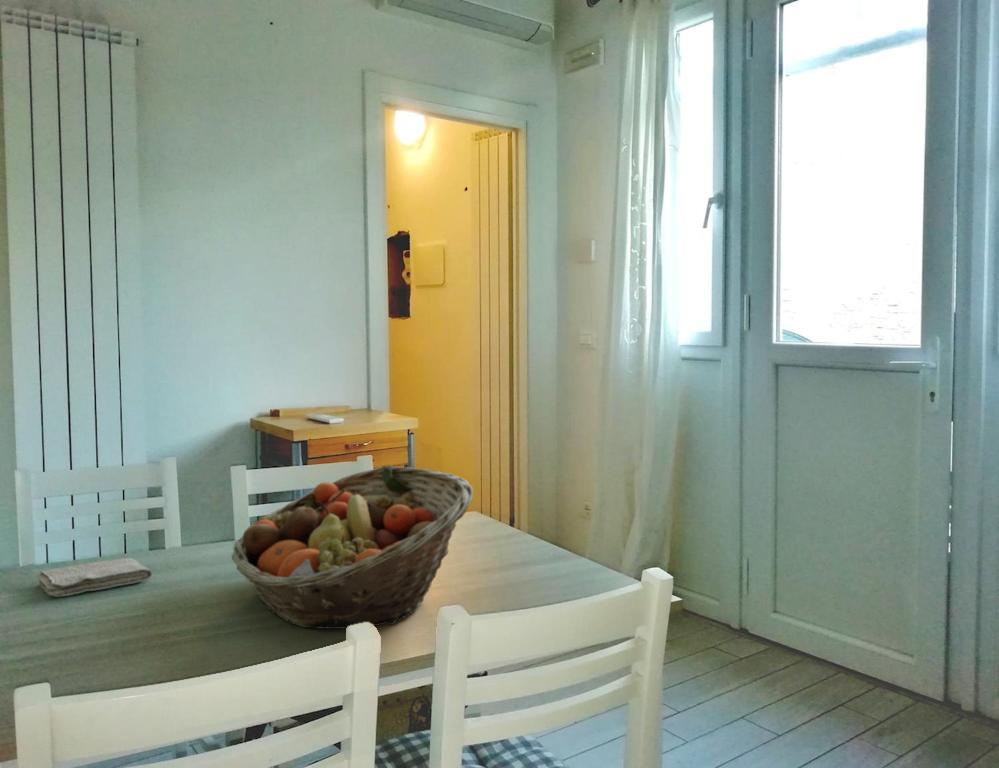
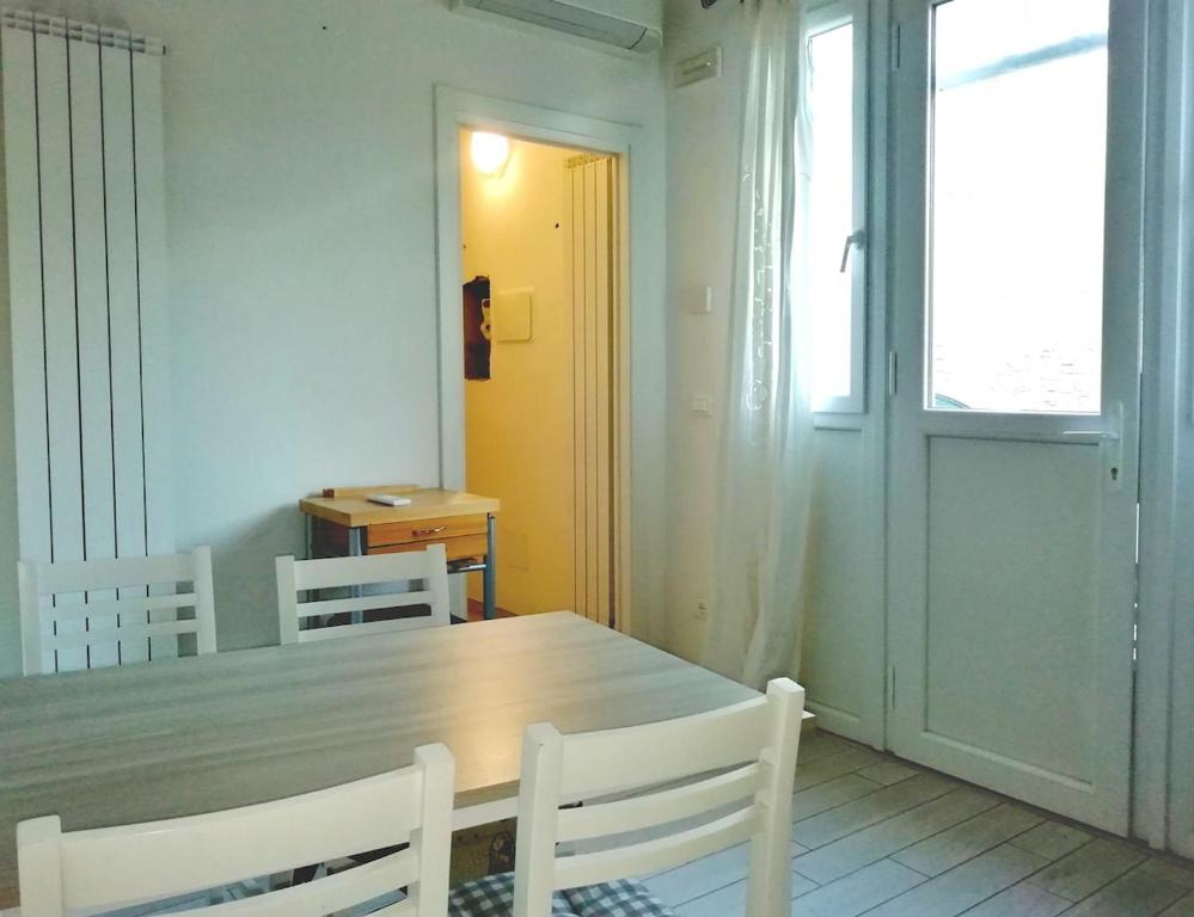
- fruit basket (353, 538)
- washcloth (94, 575)
